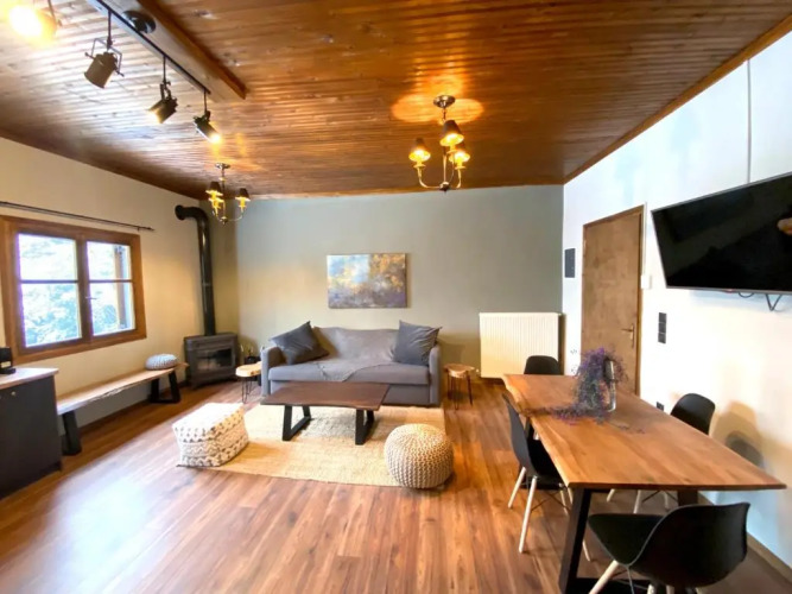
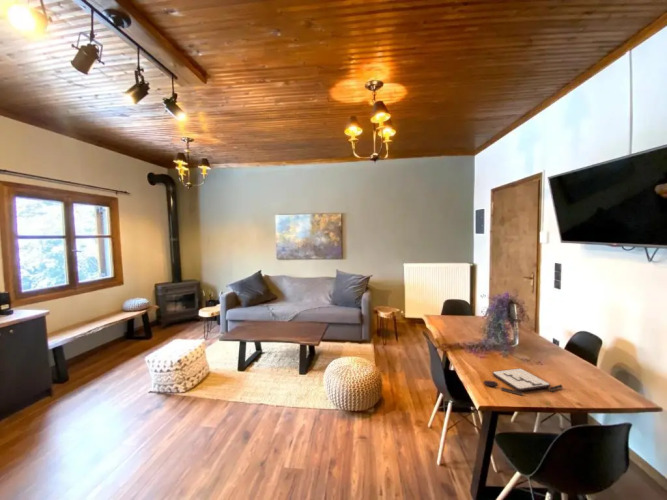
+ board game (515, 379)
